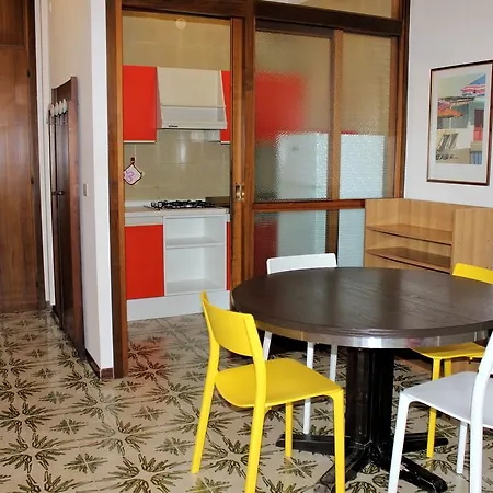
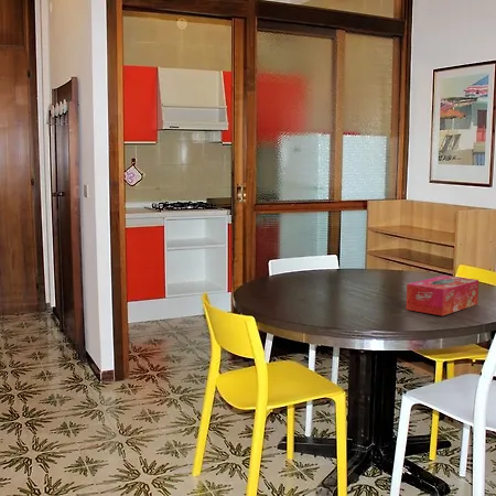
+ tissue box (442, 294)
